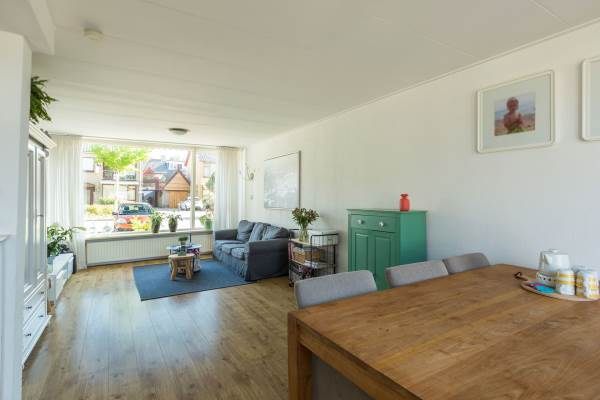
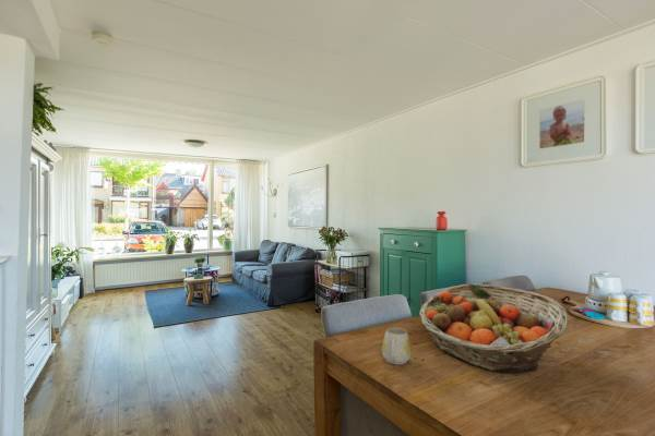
+ mug (395, 347)
+ fruit basket (485, 322)
